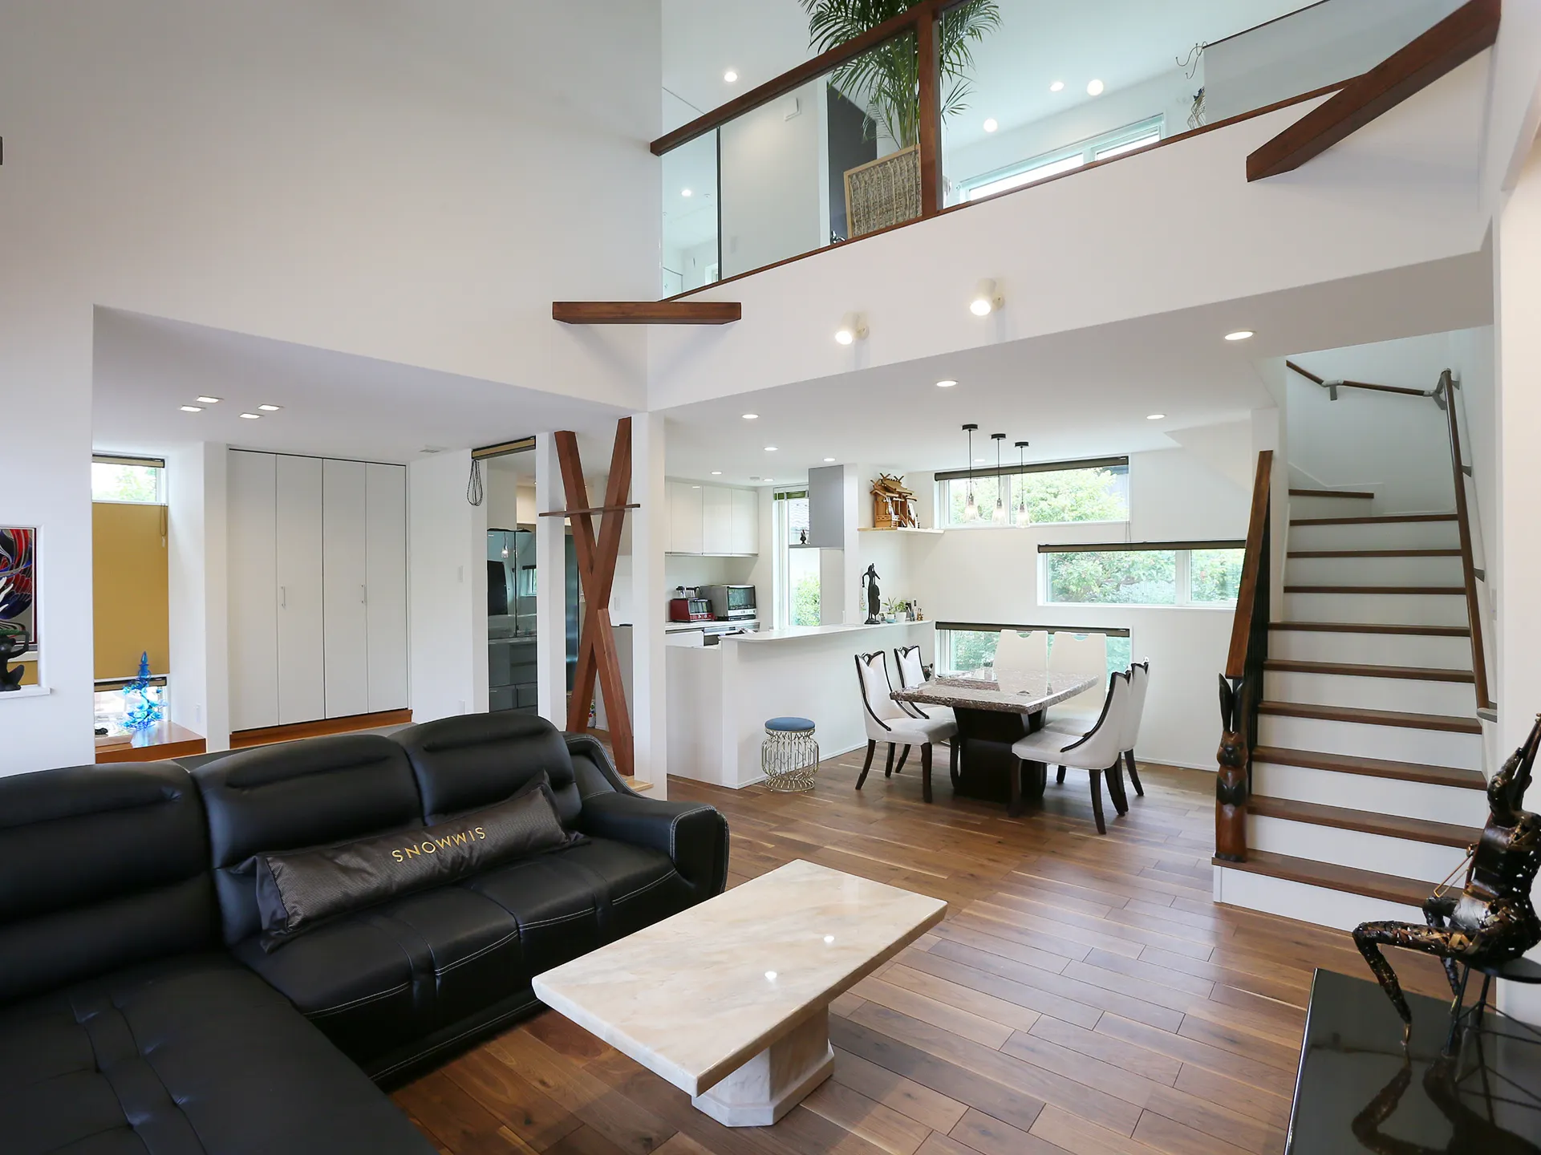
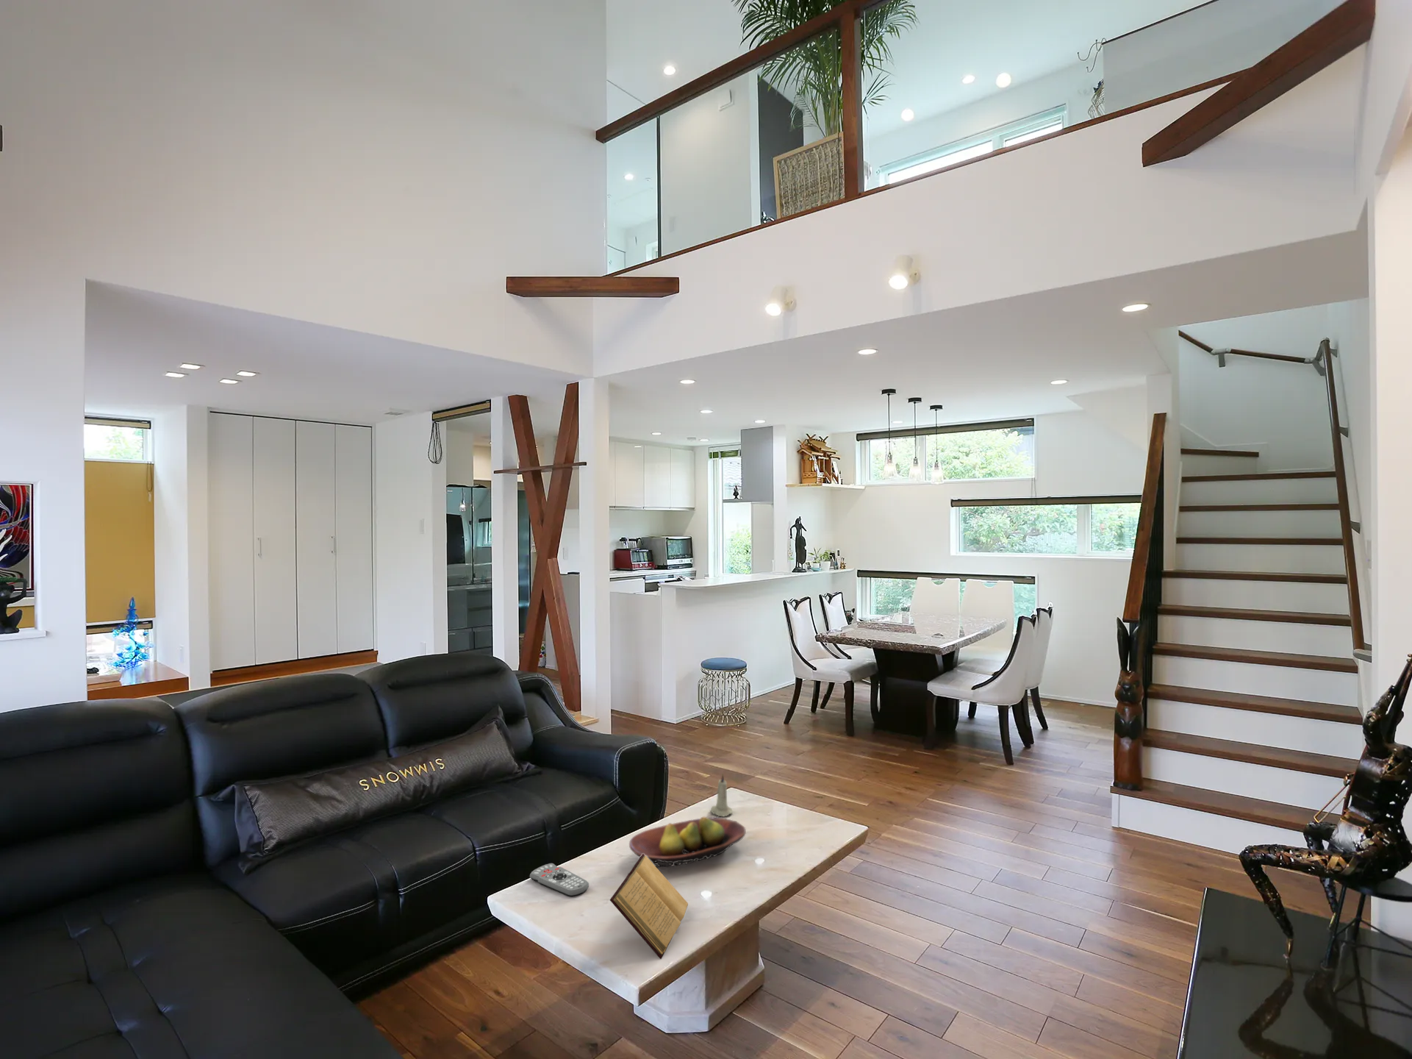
+ book (650, 899)
+ remote control (560, 880)
+ fruit bowl (688, 838)
+ candle (720, 792)
